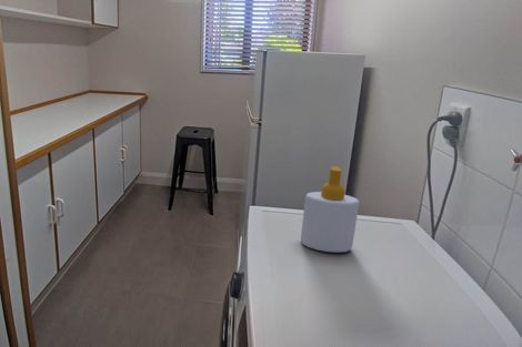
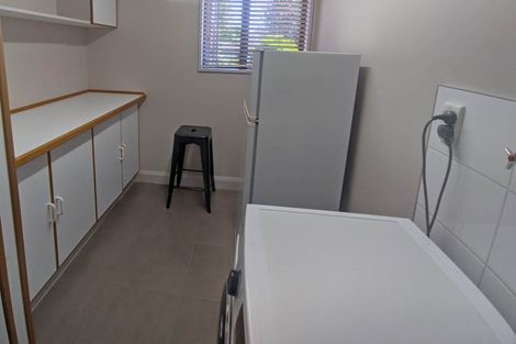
- soap bottle (330, 208)
